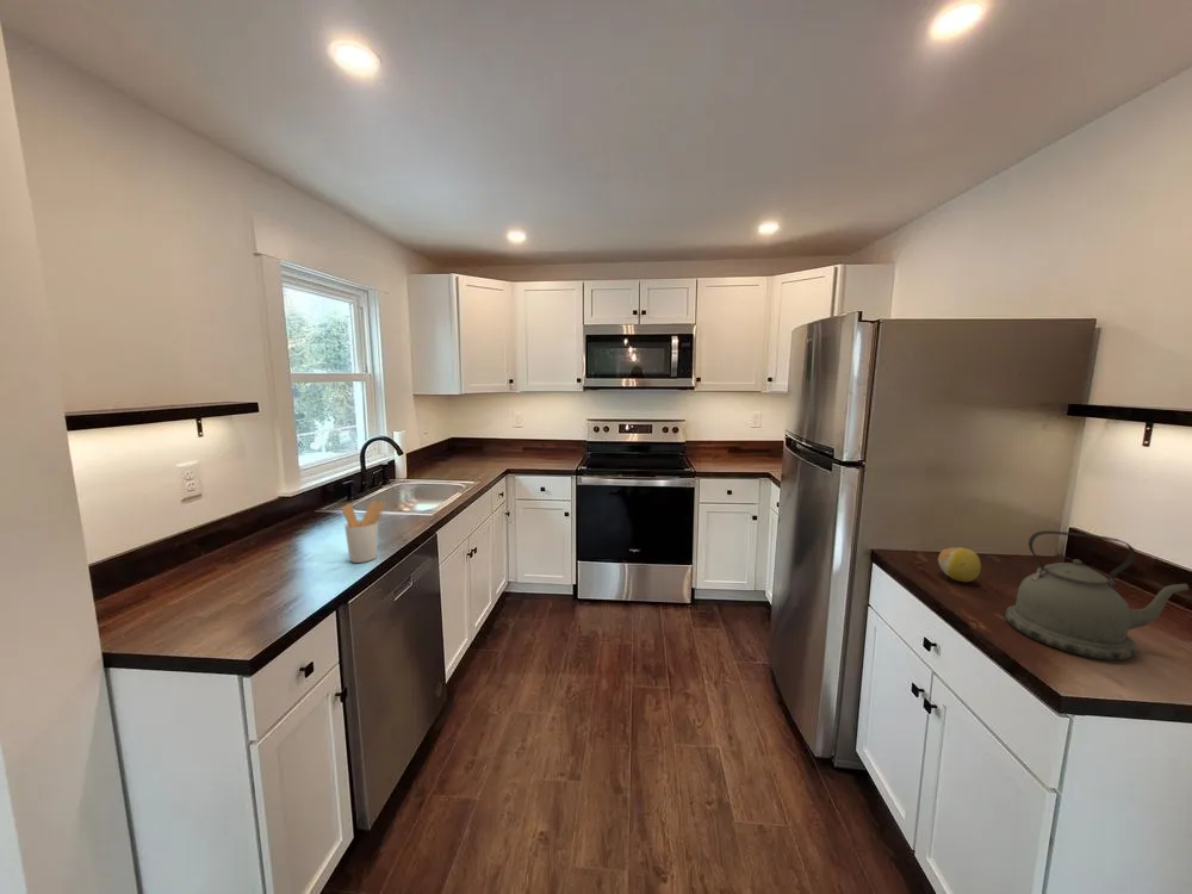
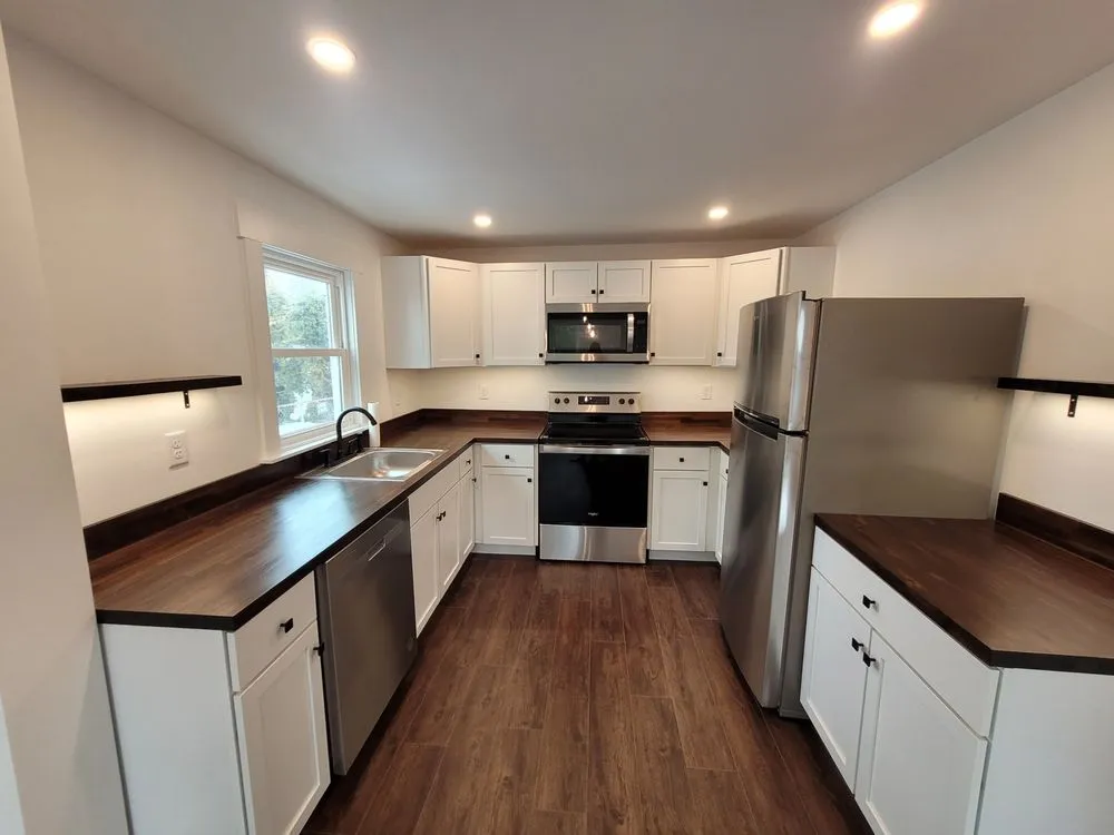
- utensil holder (367, 529)
- kettle (1080, 585)
- fruit (958, 563)
